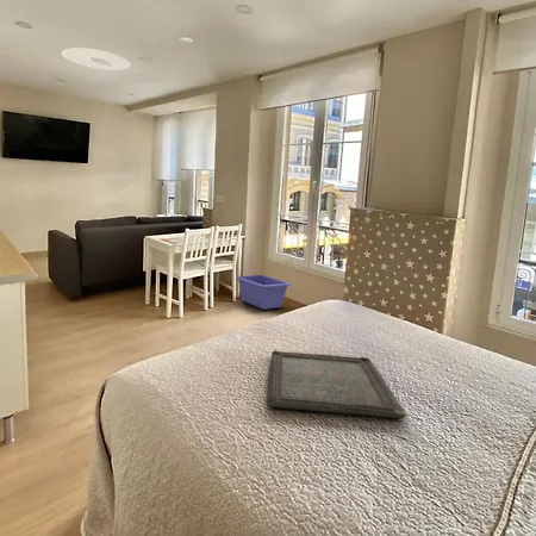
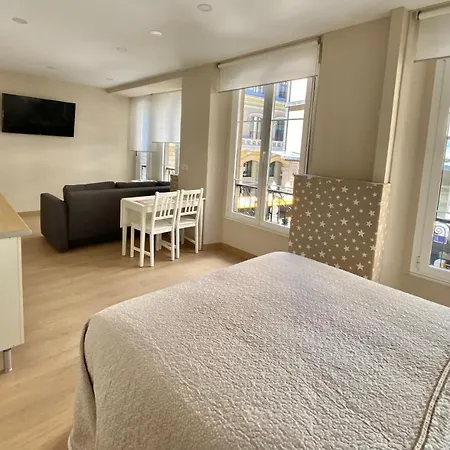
- storage bin (261, 292)
- serving tray (328, 379)
- ceiling light (96, 56)
